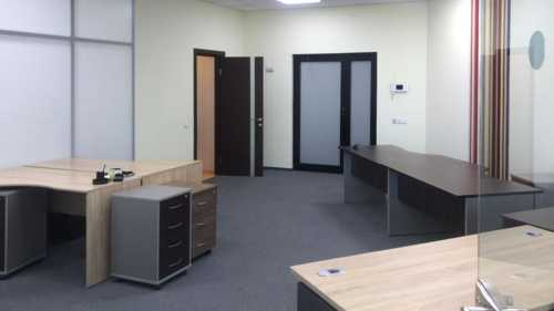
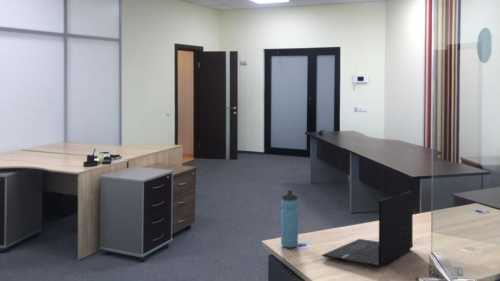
+ water bottle (289, 218)
+ laptop (379, 223)
